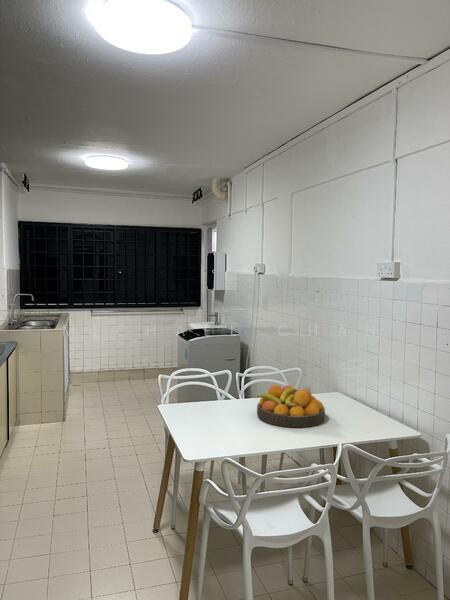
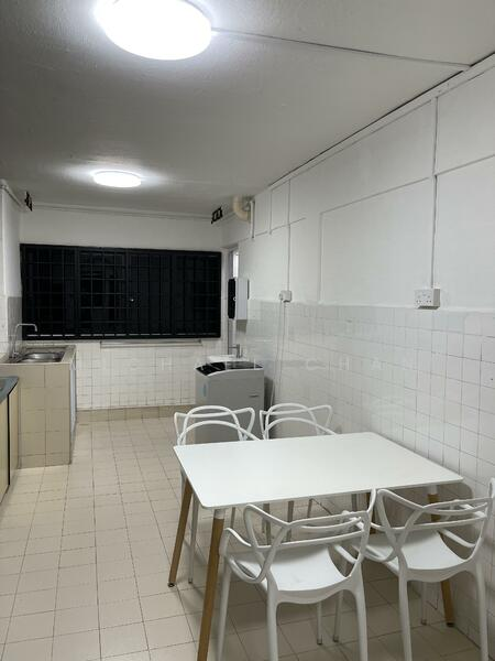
- fruit bowl (290, 401)
